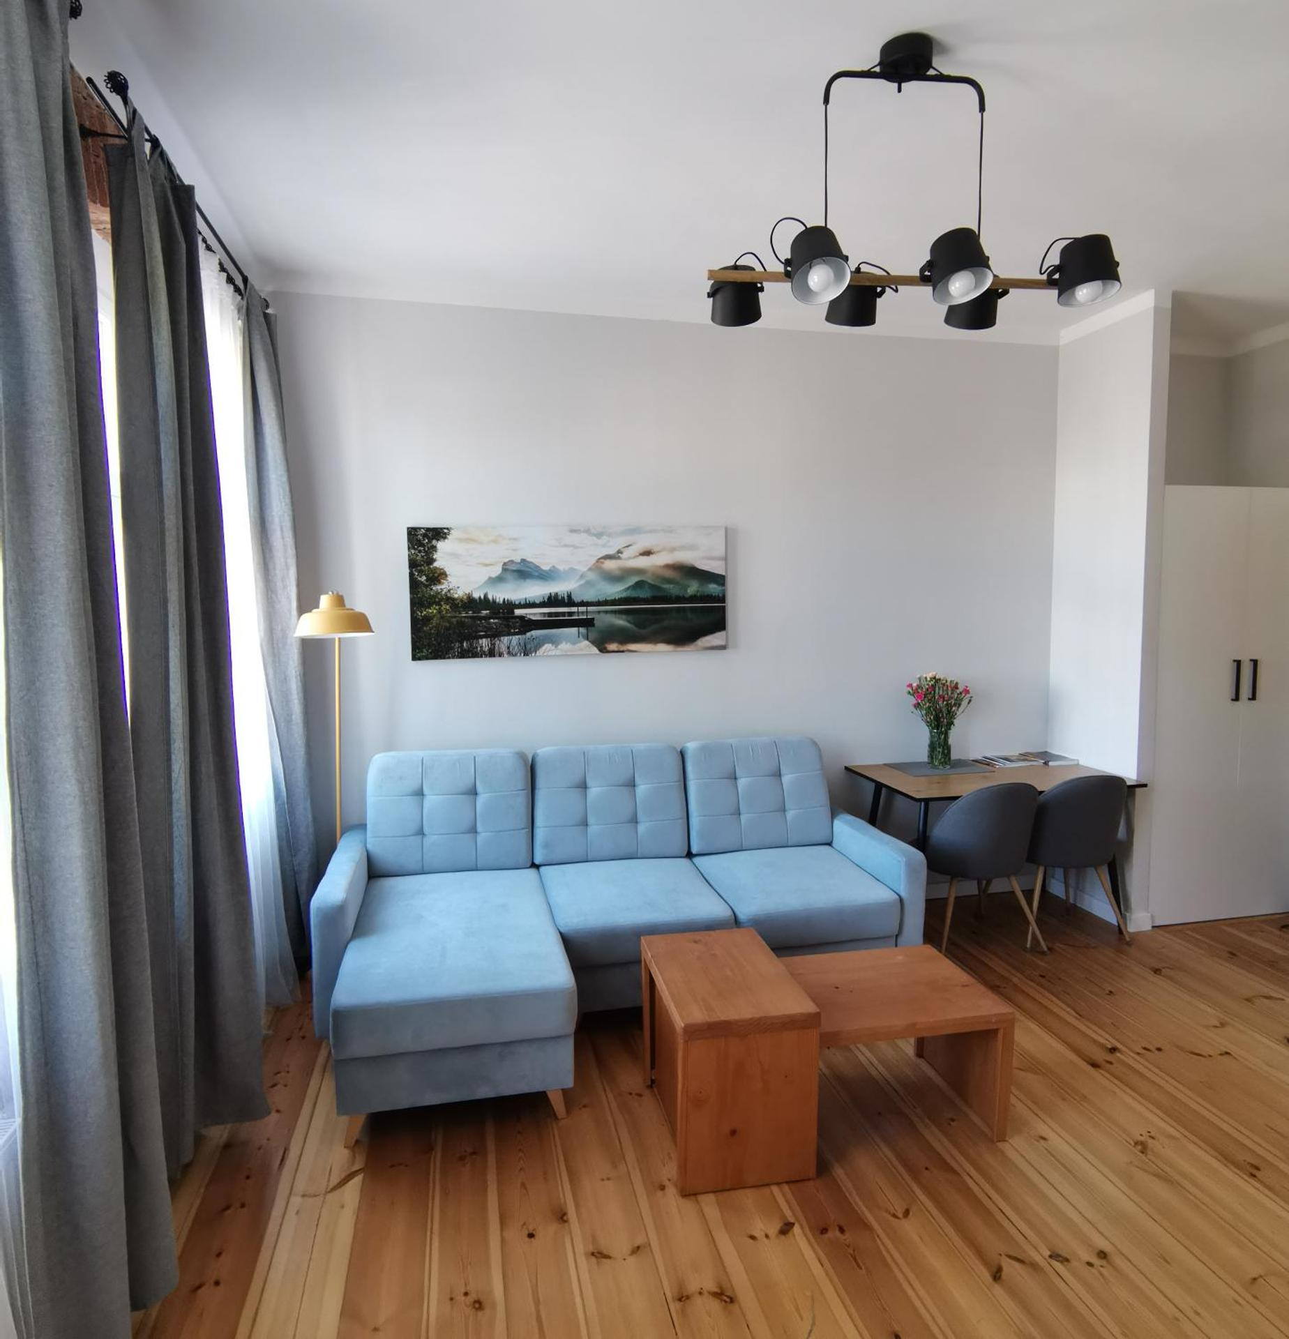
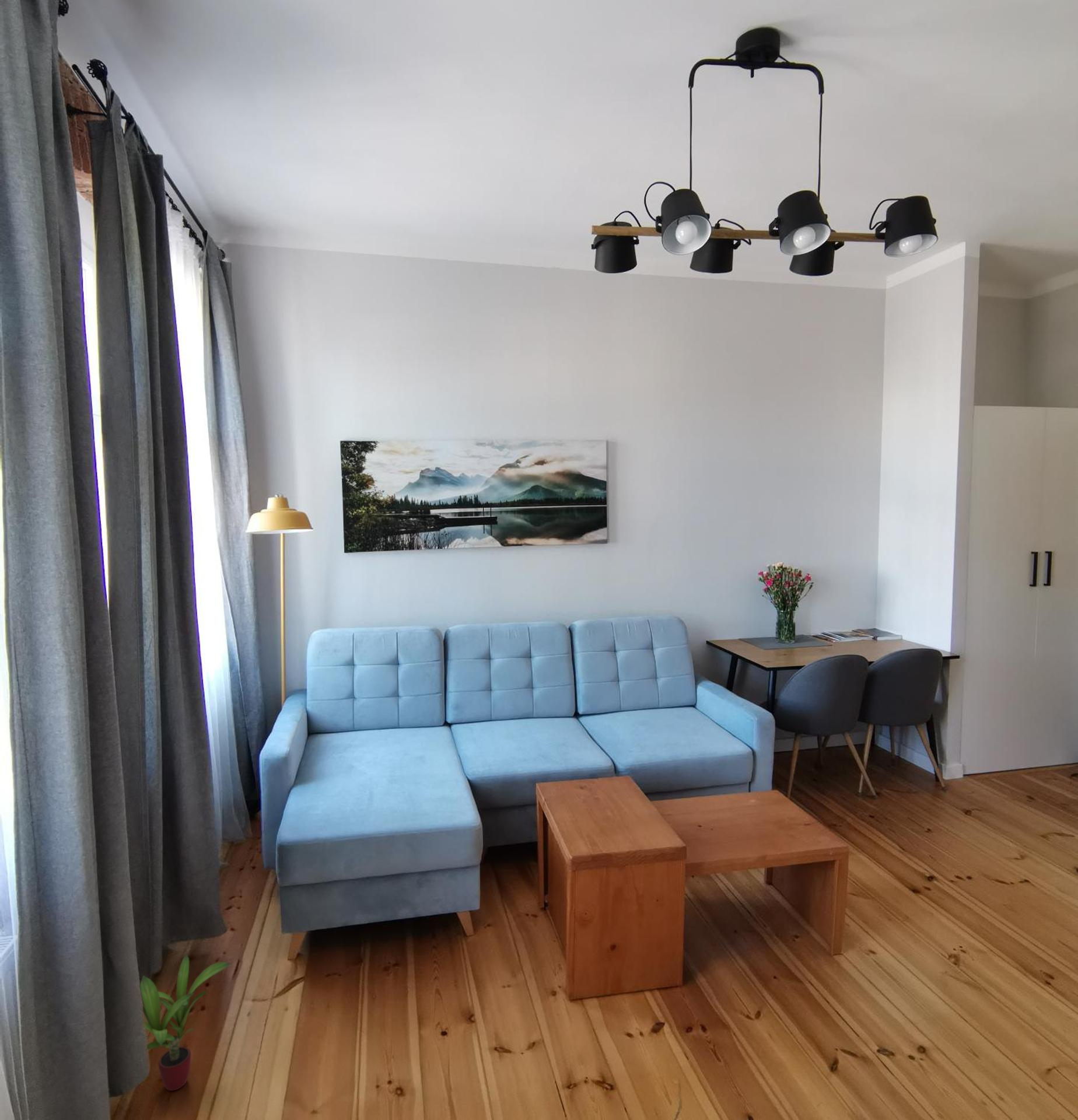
+ potted plant (183, 1032)
